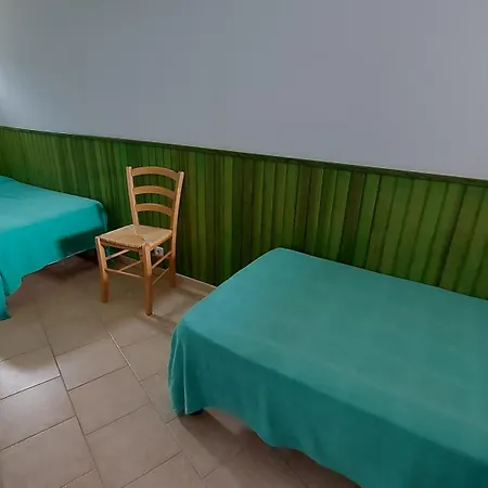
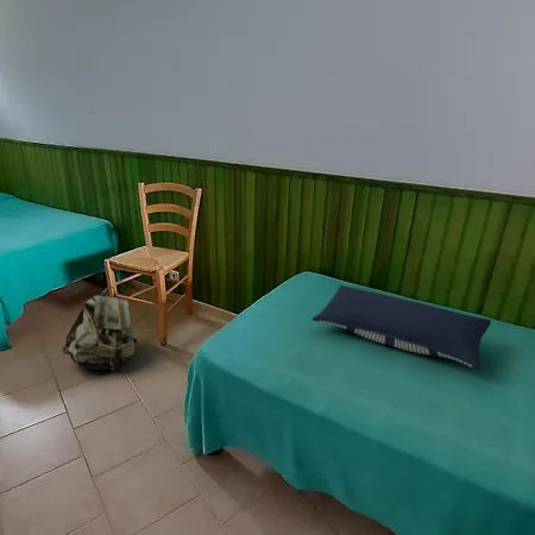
+ pillow (398, 321)
+ backpack (97, 327)
